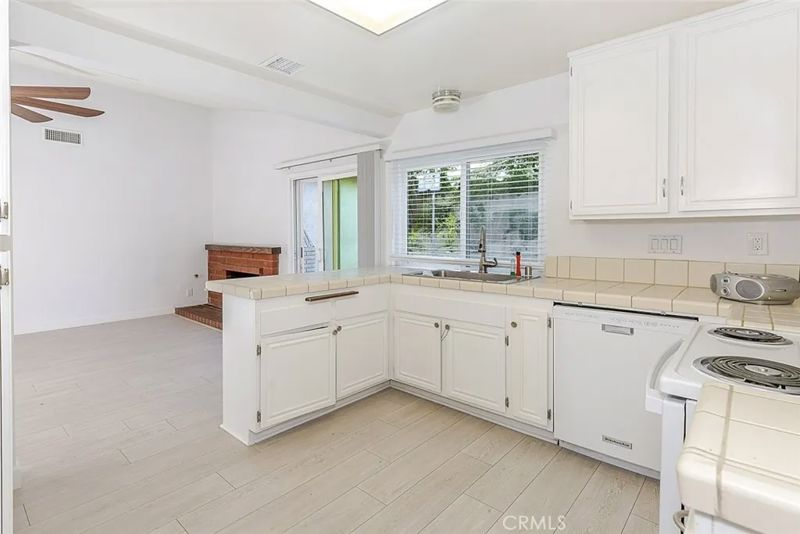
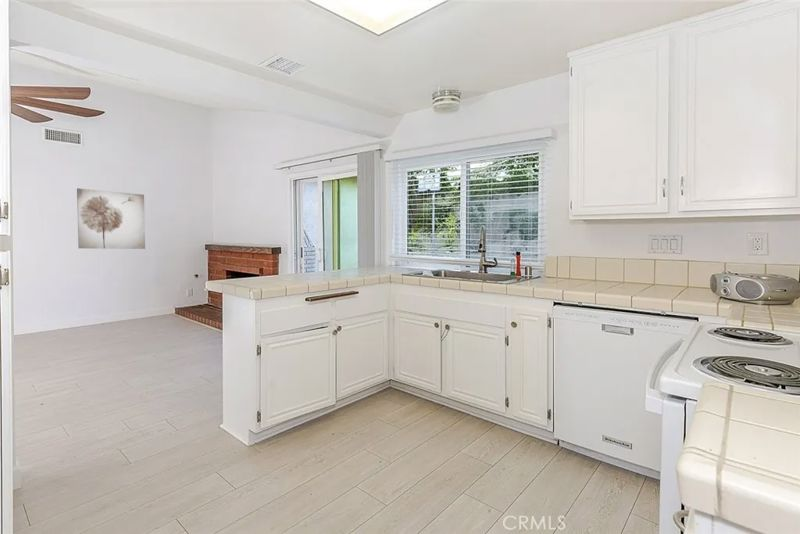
+ wall art (112, 220)
